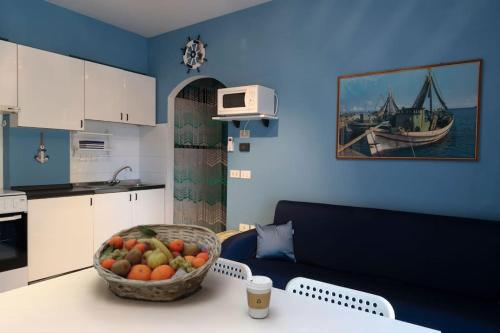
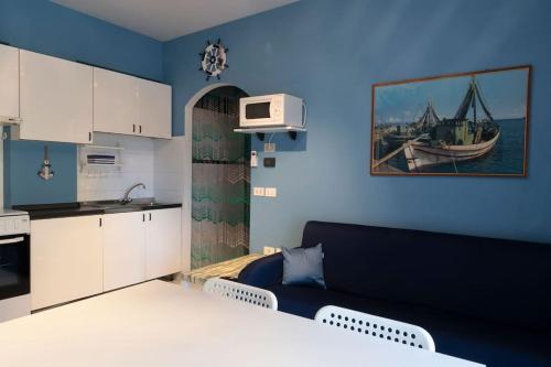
- coffee cup (258, 296)
- fruit basket (158, 258)
